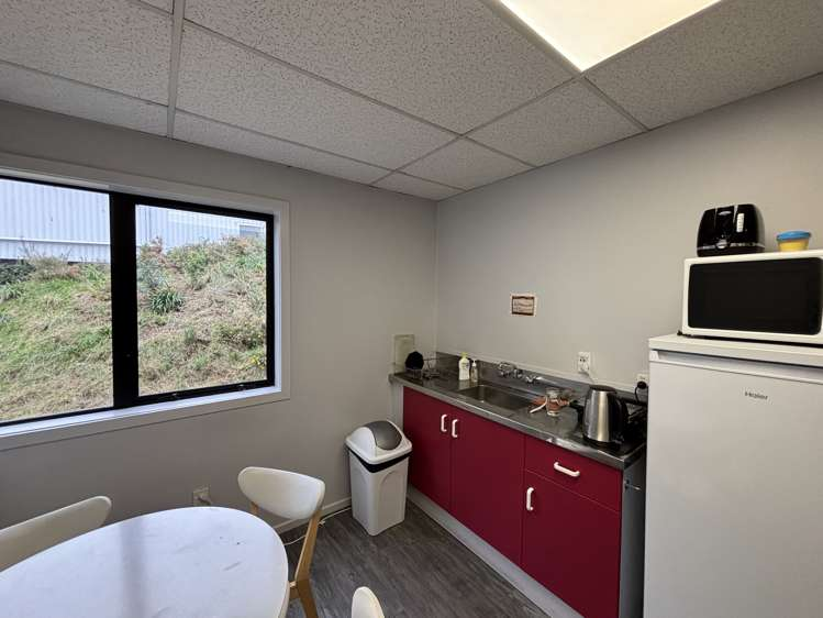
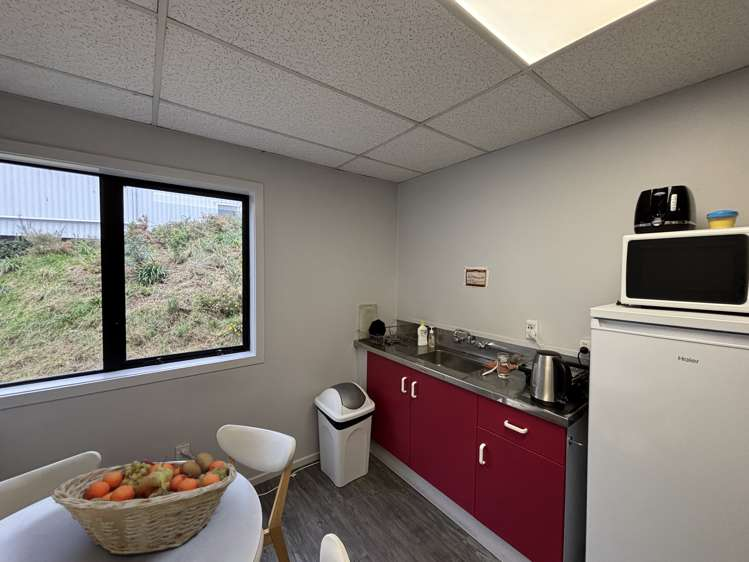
+ fruit basket (154, 491)
